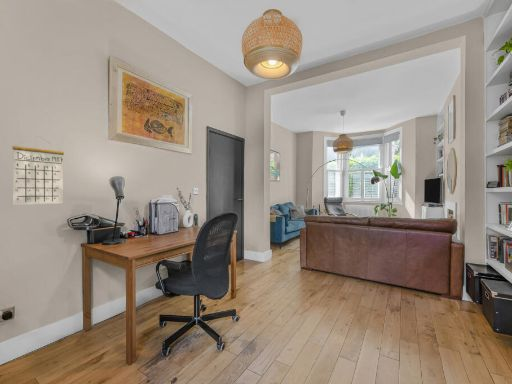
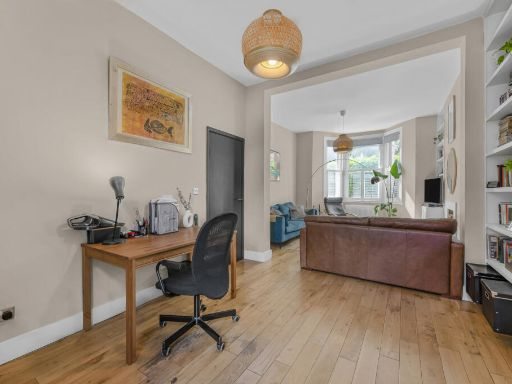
- calendar (39, 170)
